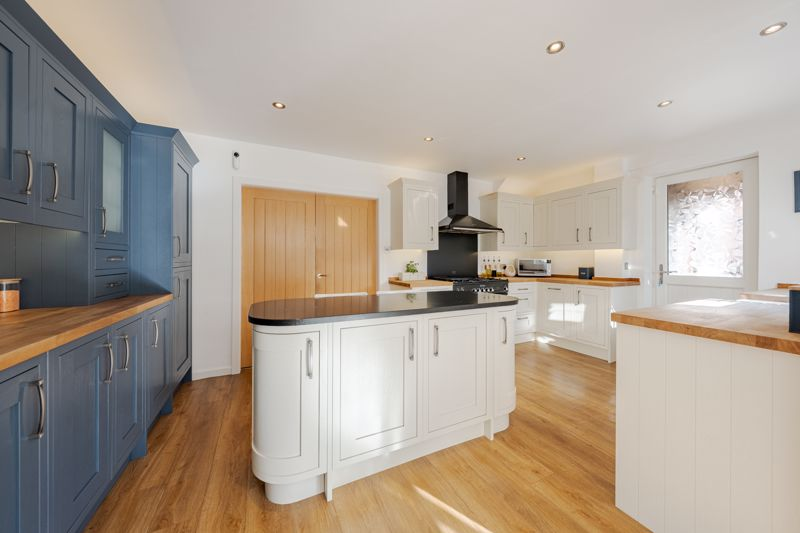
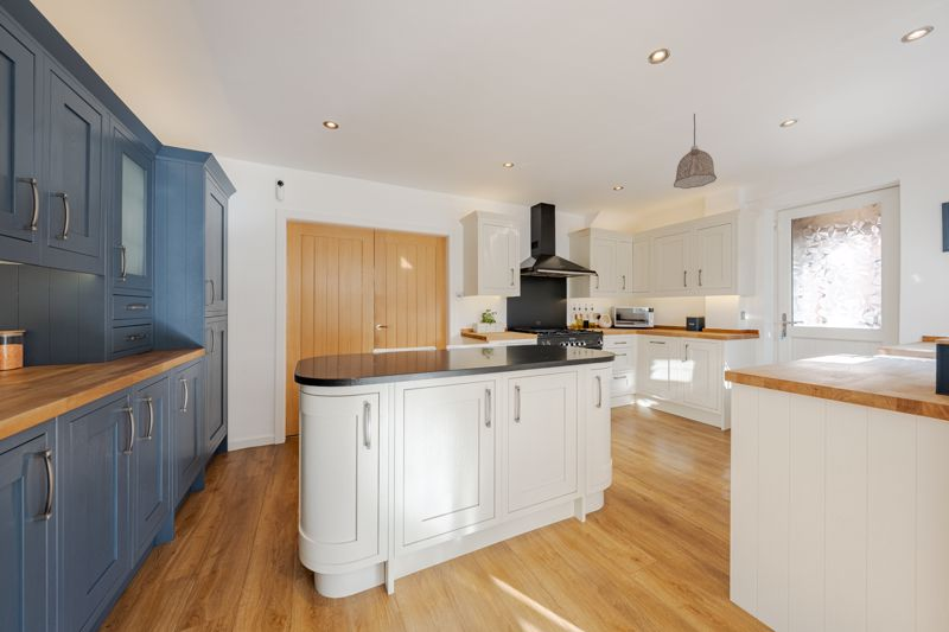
+ pendant lamp (694, 147)
